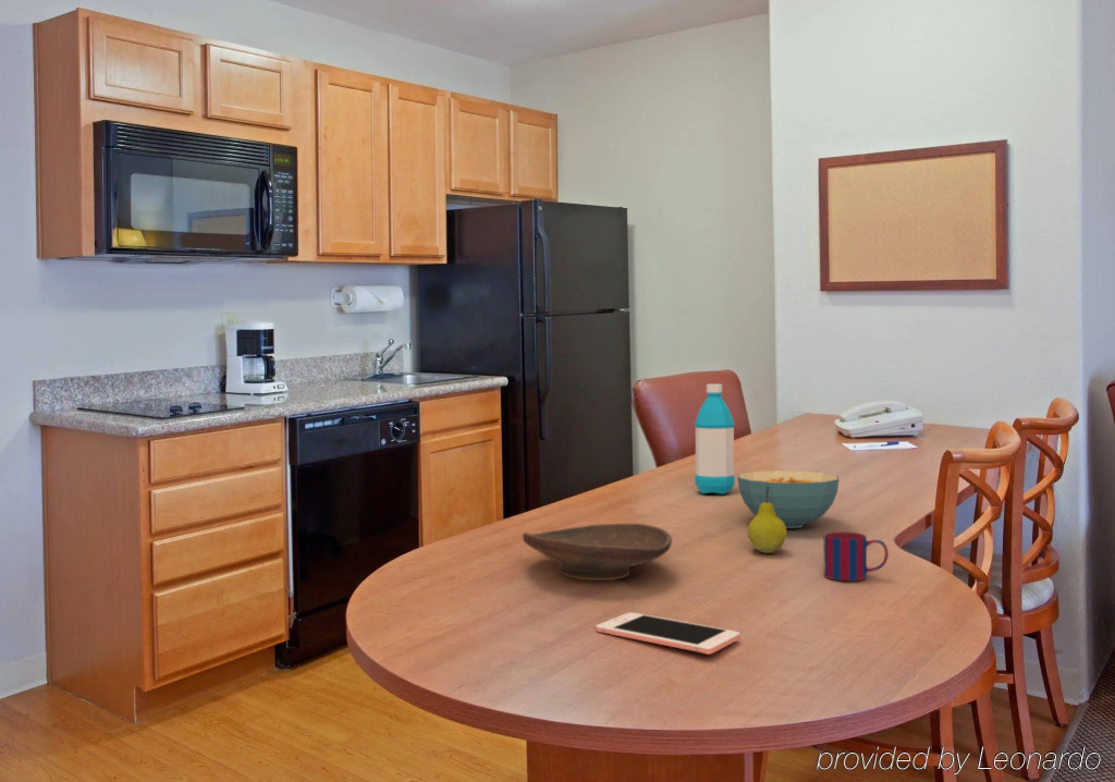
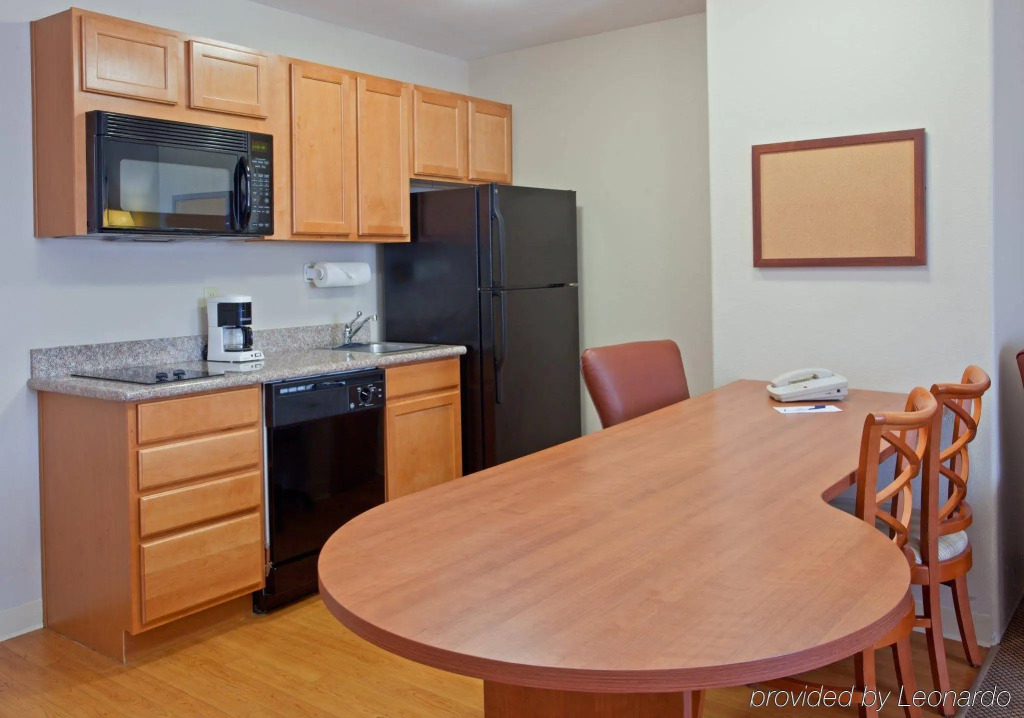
- cell phone (666, 632)
- water bottle (714, 438)
- mug (855, 557)
- fruit (767, 518)
- decorative bowl (597, 551)
- cereal bowl (787, 501)
